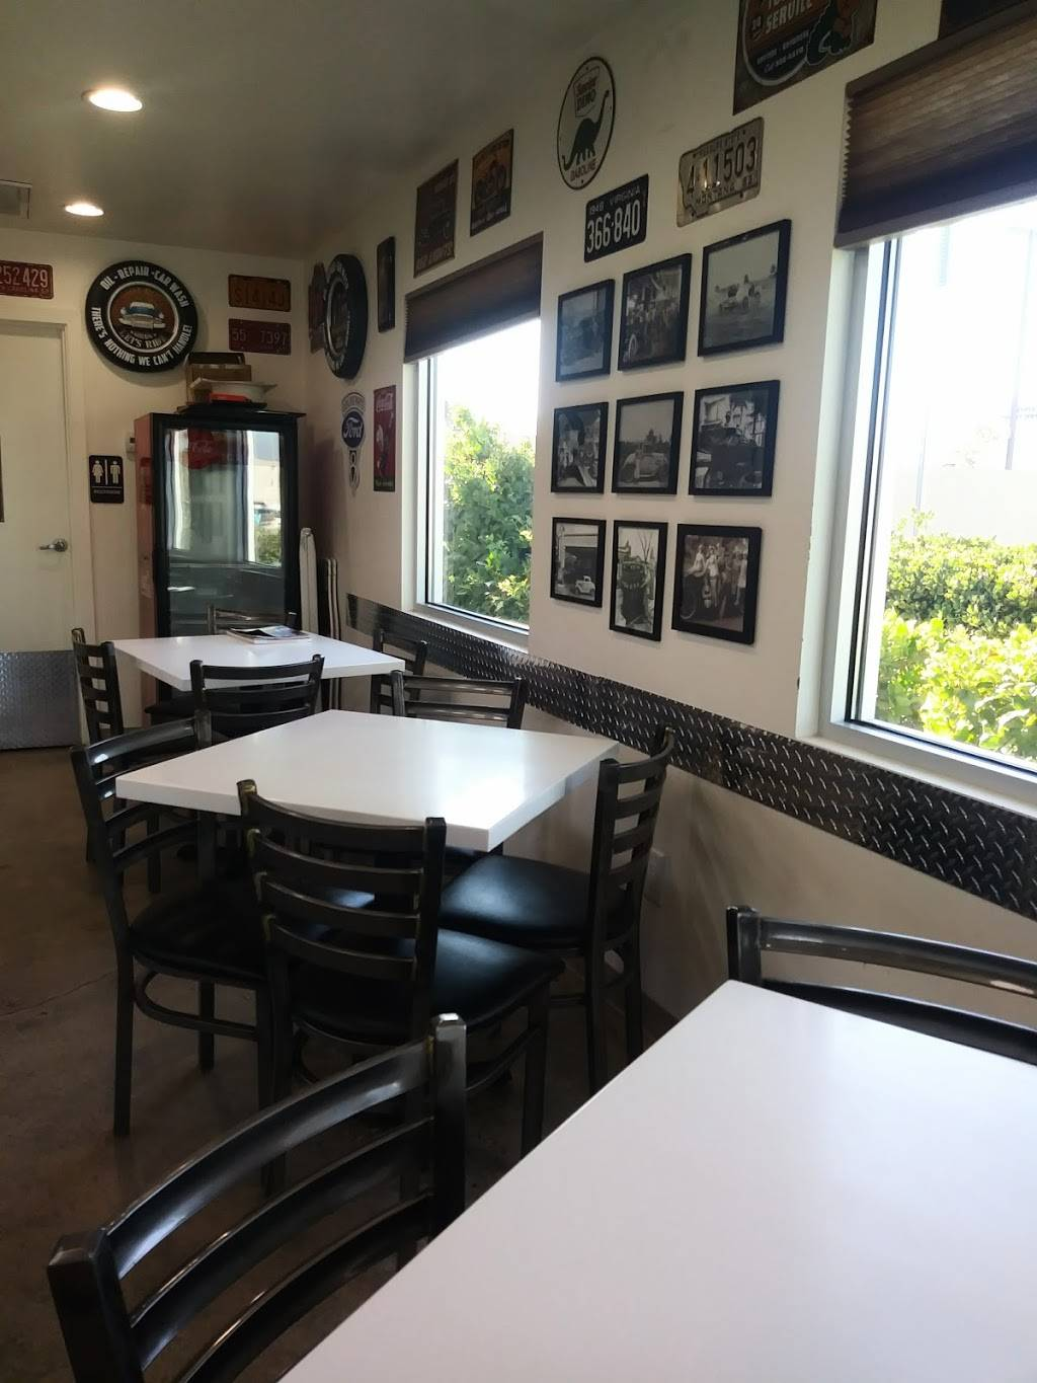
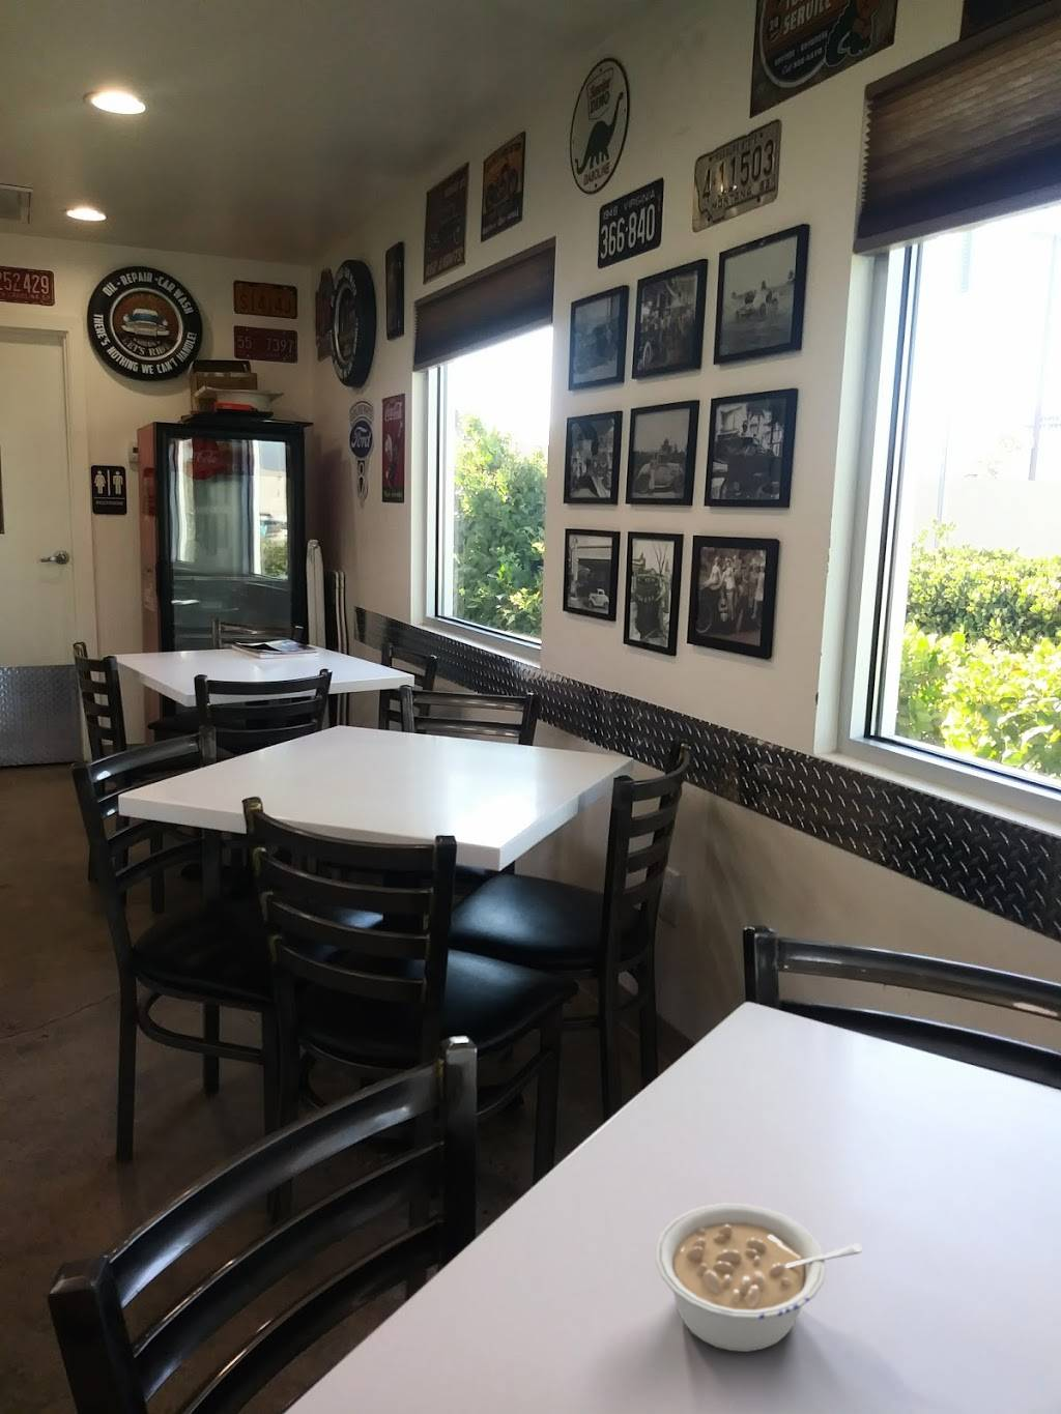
+ legume (743, 1274)
